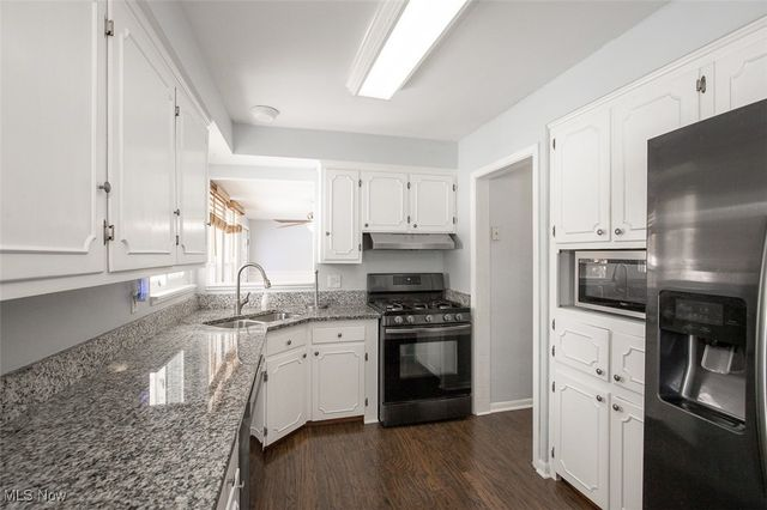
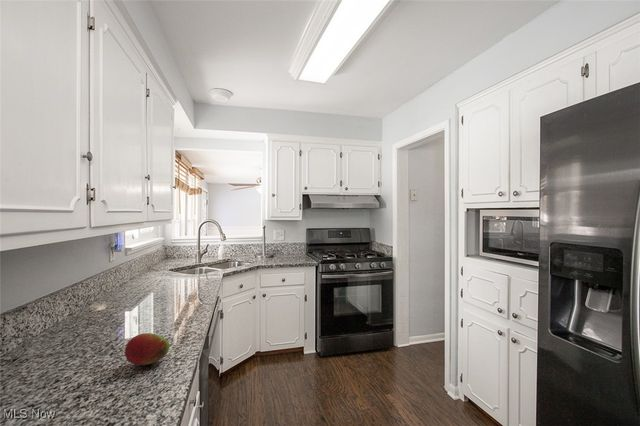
+ fruit (147, 348)
